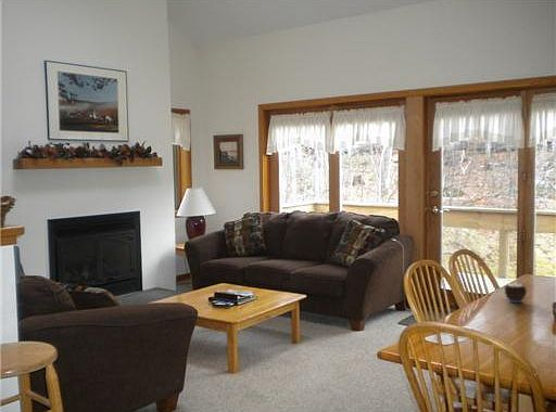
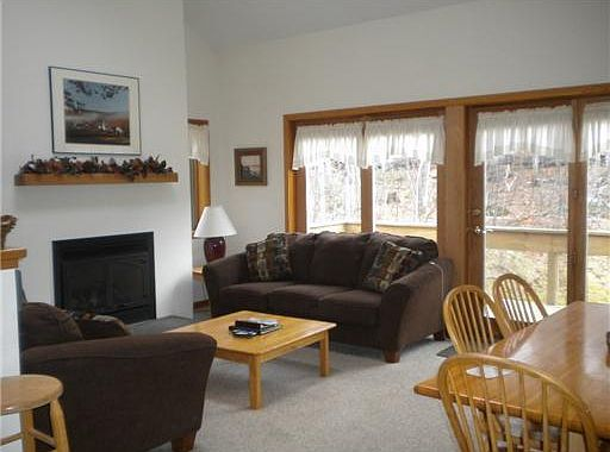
- candle (515, 291)
